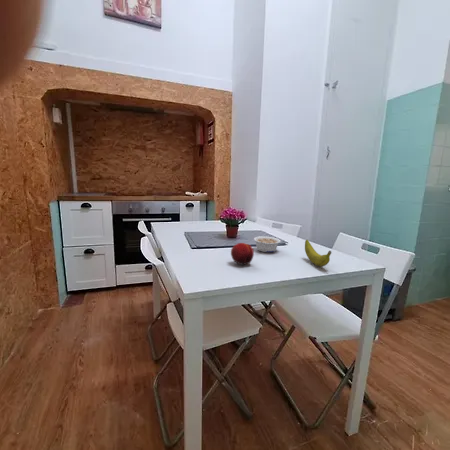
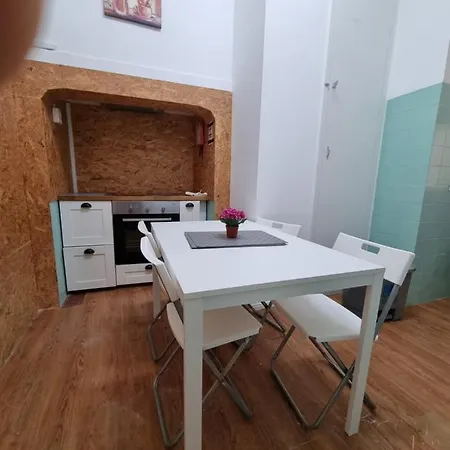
- legume (266, 243)
- banana (316, 254)
- fruit (241, 253)
